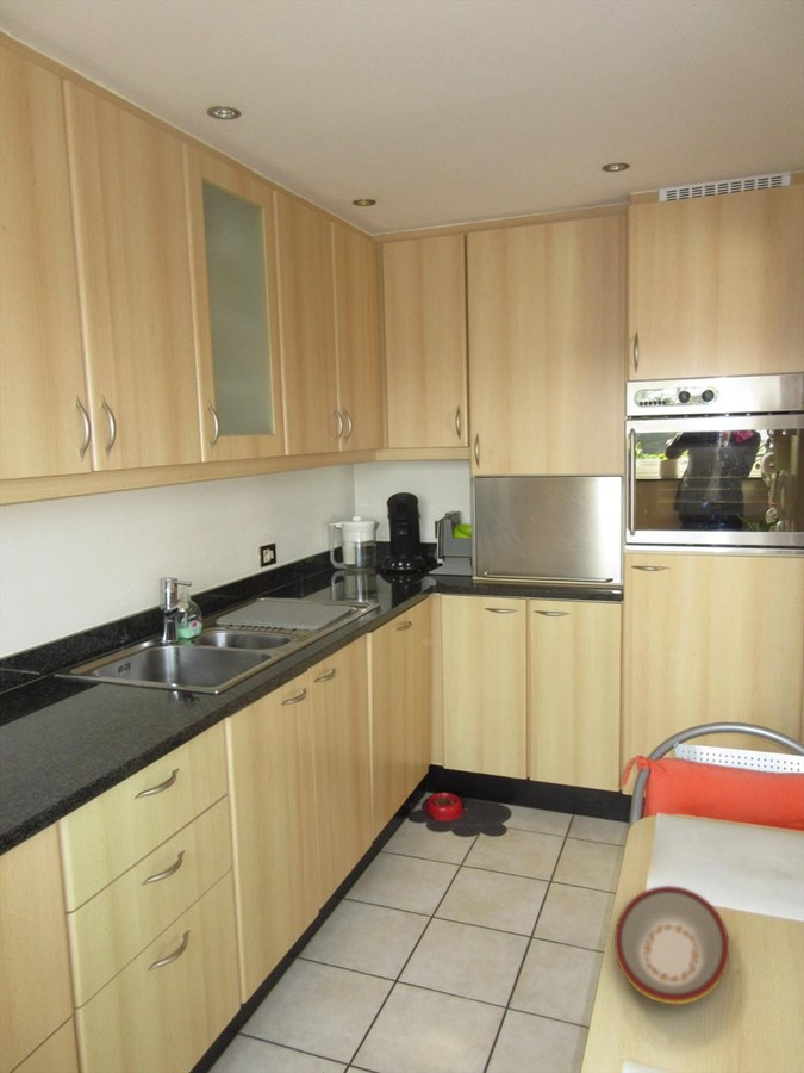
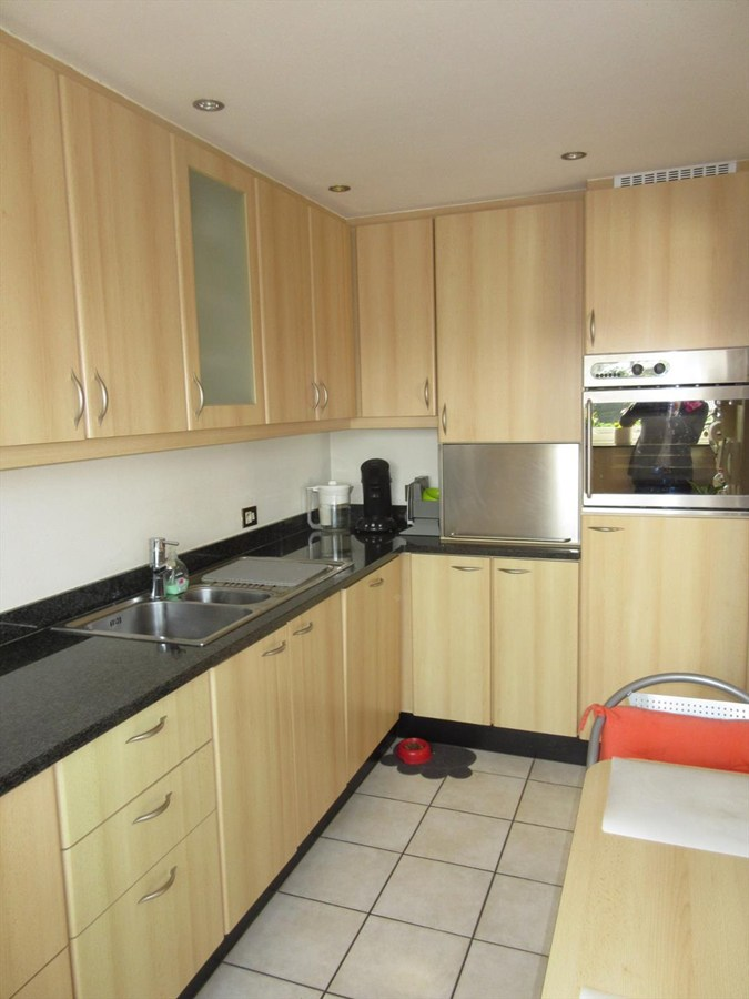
- plate (671, 944)
